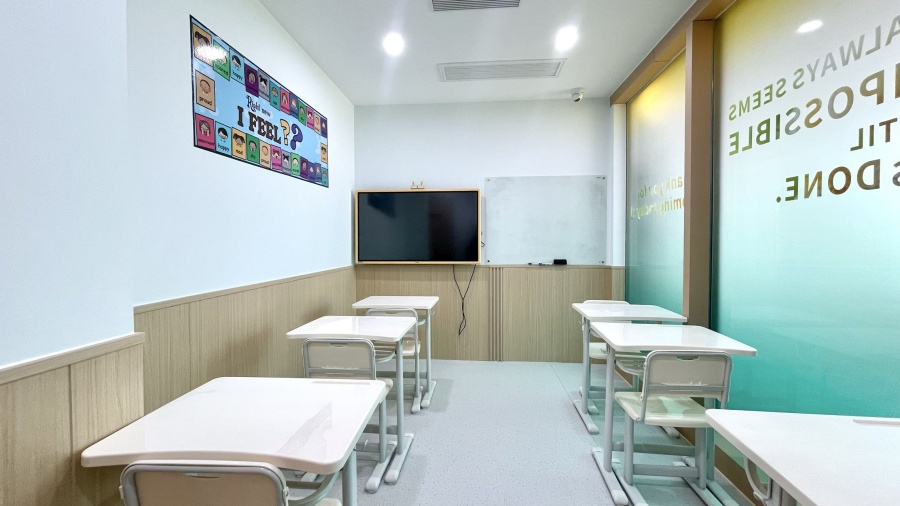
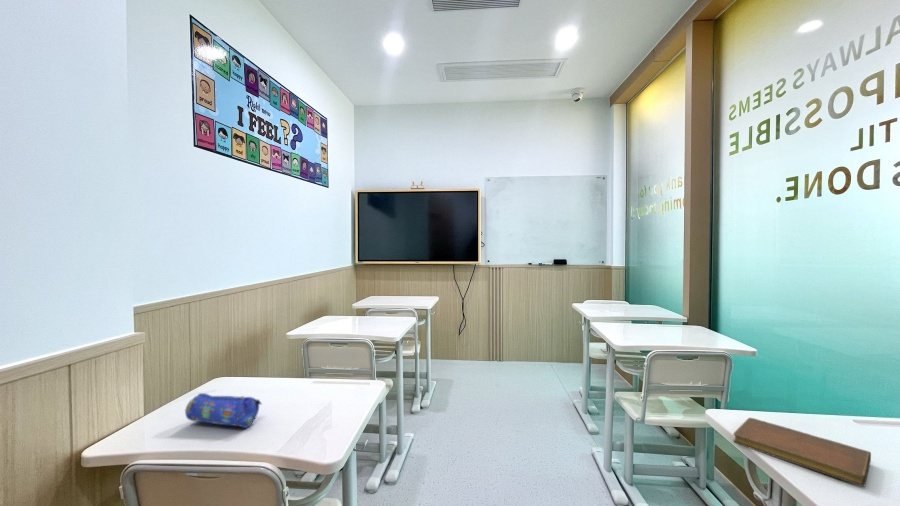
+ pencil case (223, 408)
+ notebook (798, 446)
